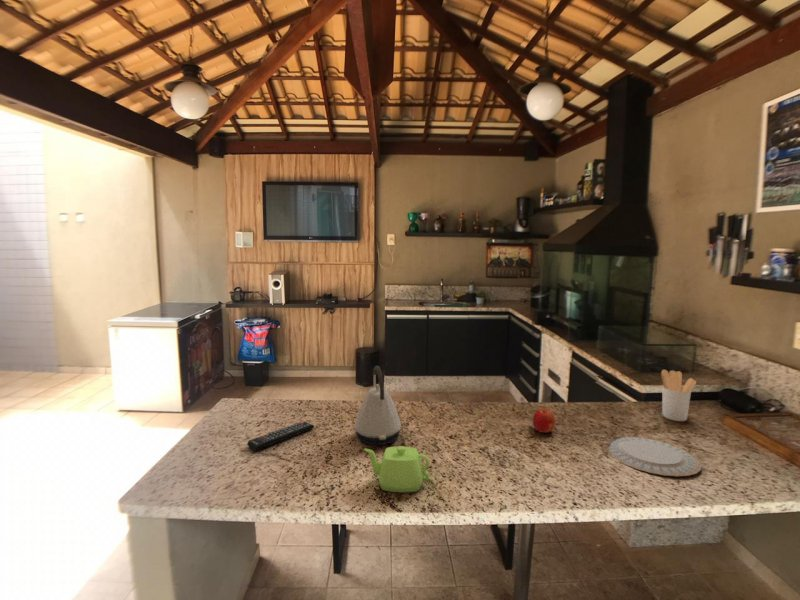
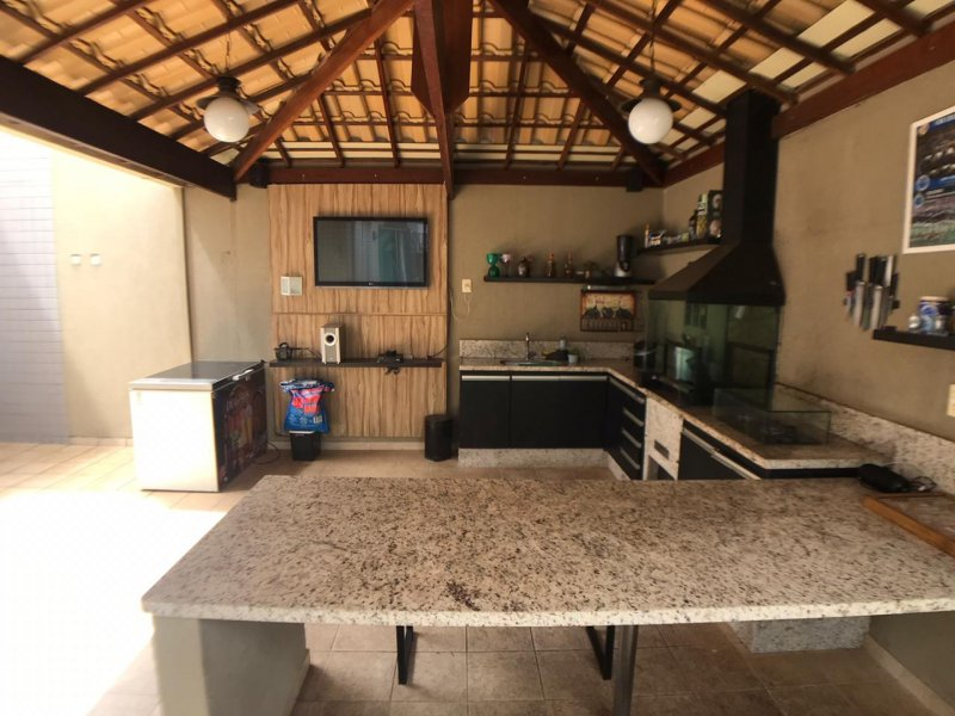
- kettle (377, 401)
- chinaware (650, 453)
- remote control (282, 435)
- utensil holder (674, 393)
- teapot (396, 465)
- fruit (543, 420)
